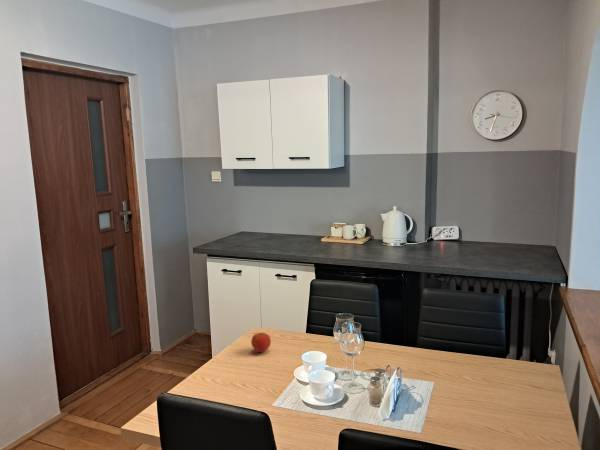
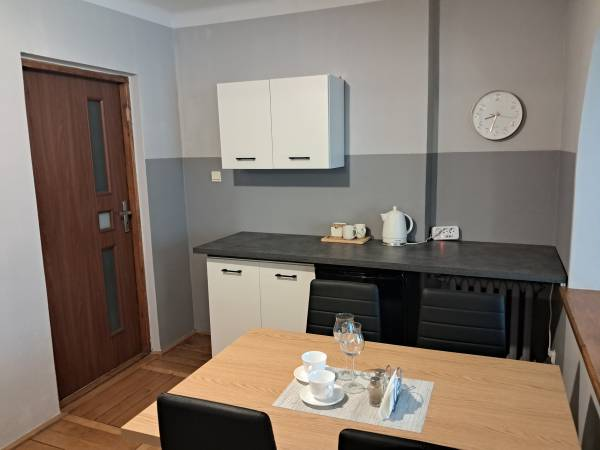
- apple (261, 341)
